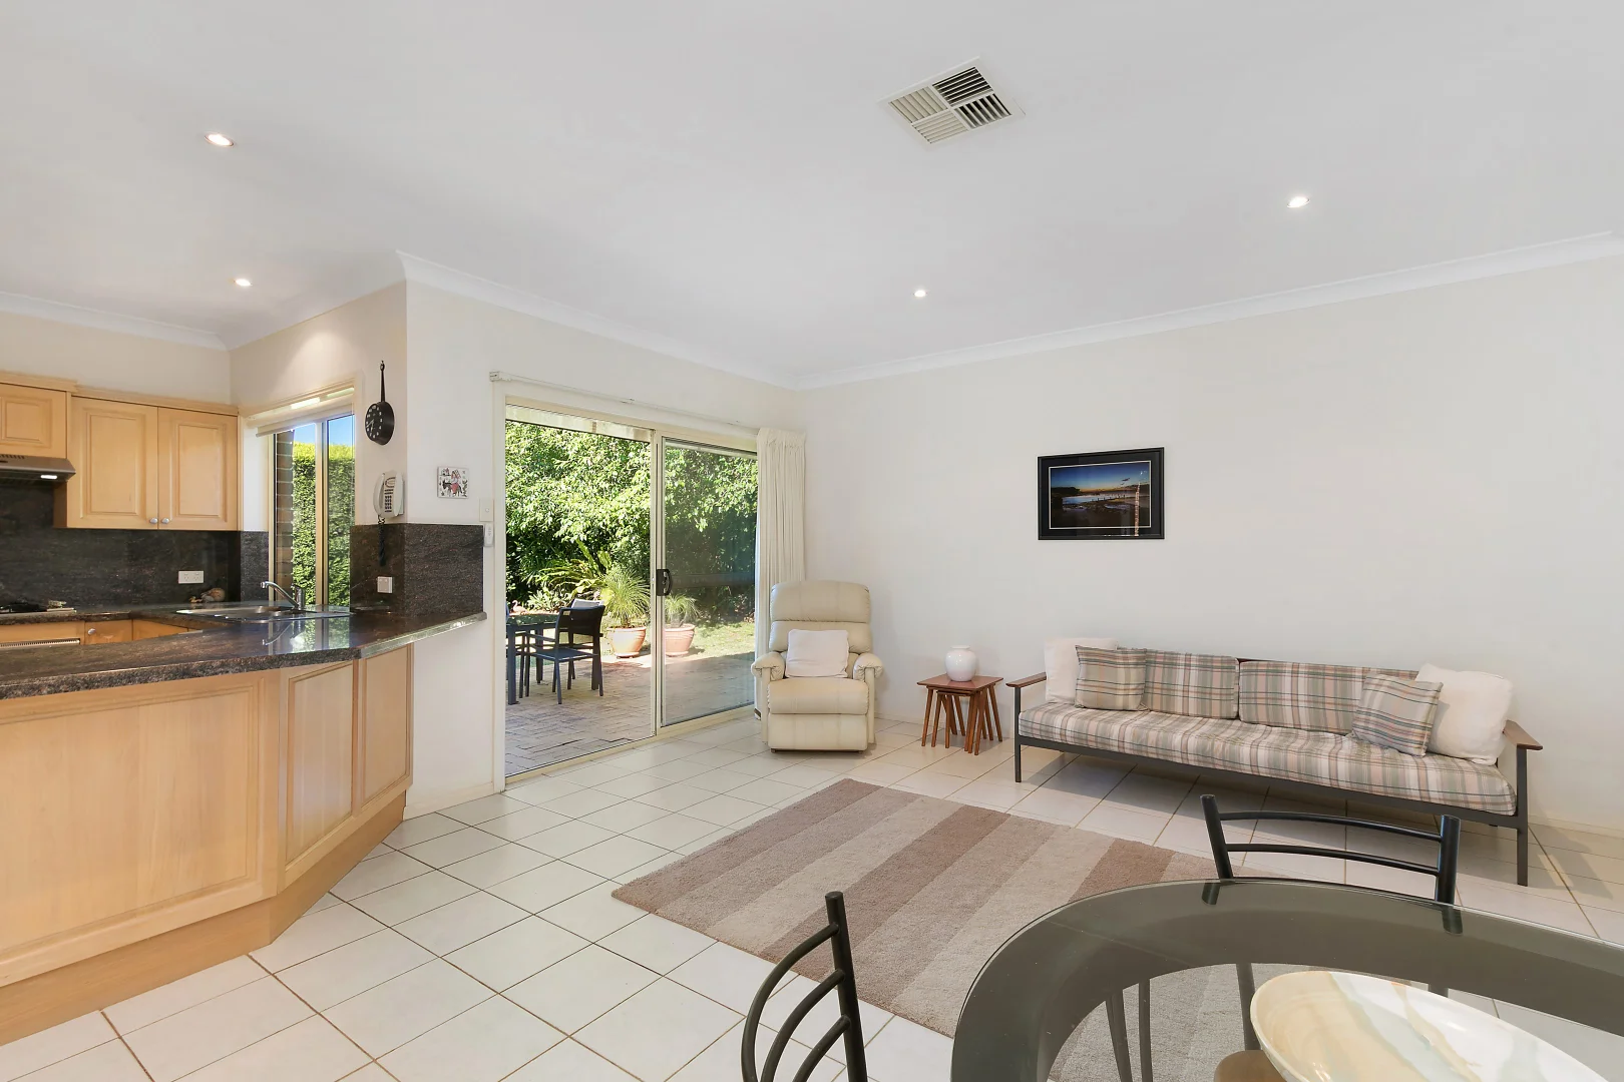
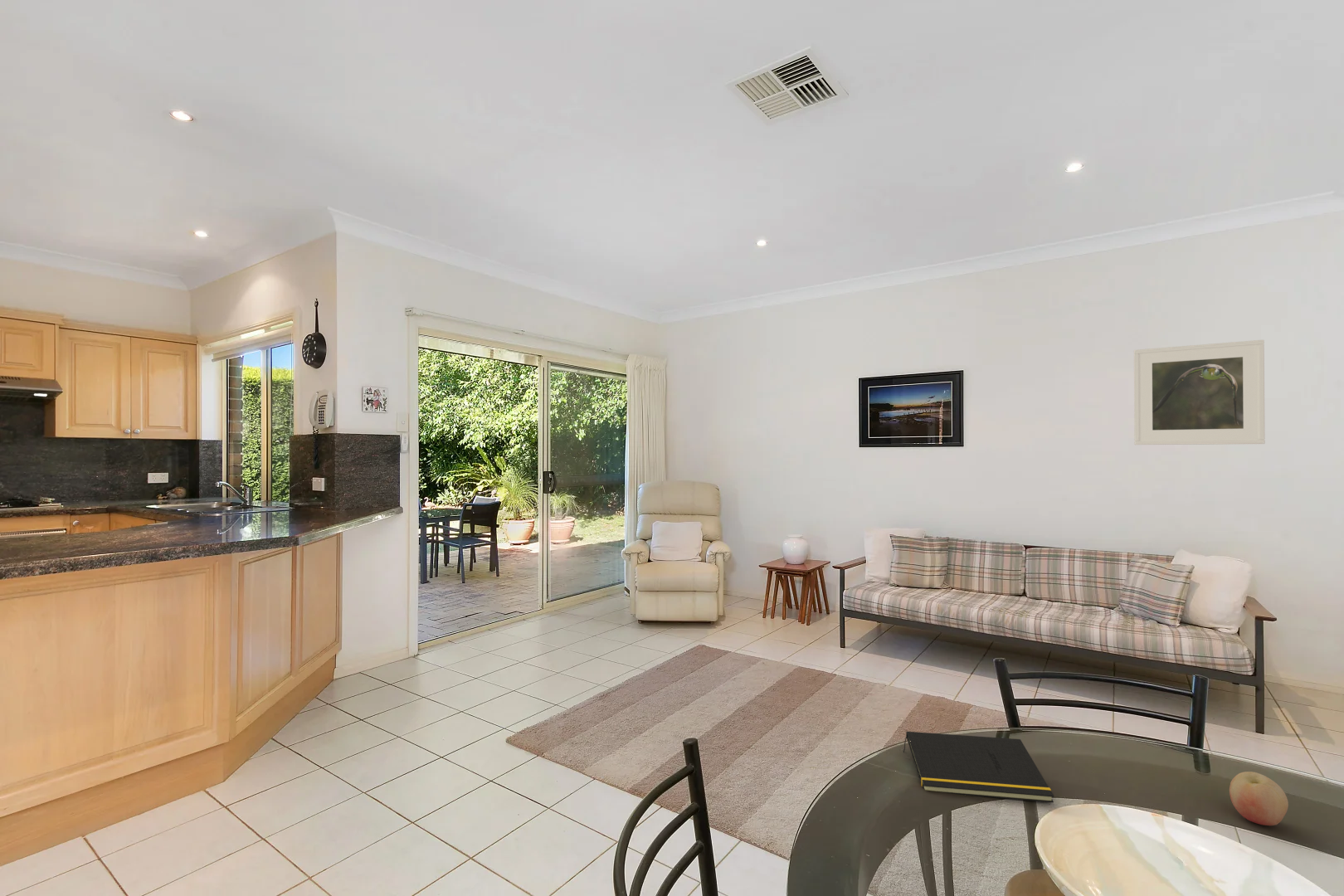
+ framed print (1195, 394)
+ notepad (974, 764)
+ fruit (1258, 798)
